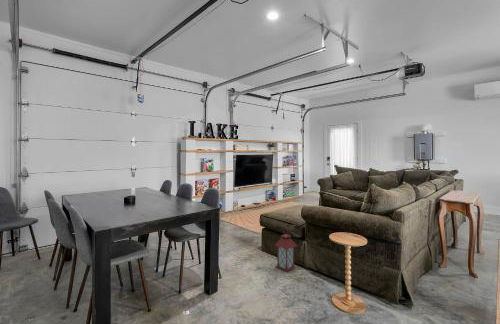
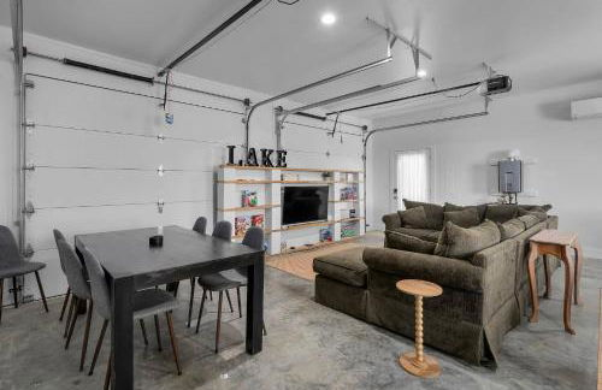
- lantern (285, 247)
